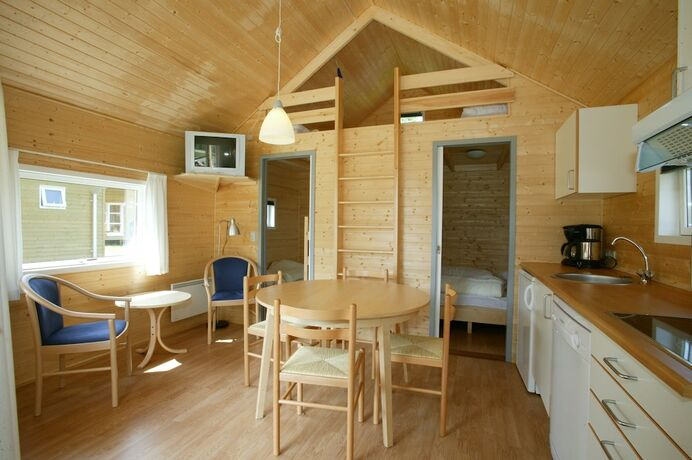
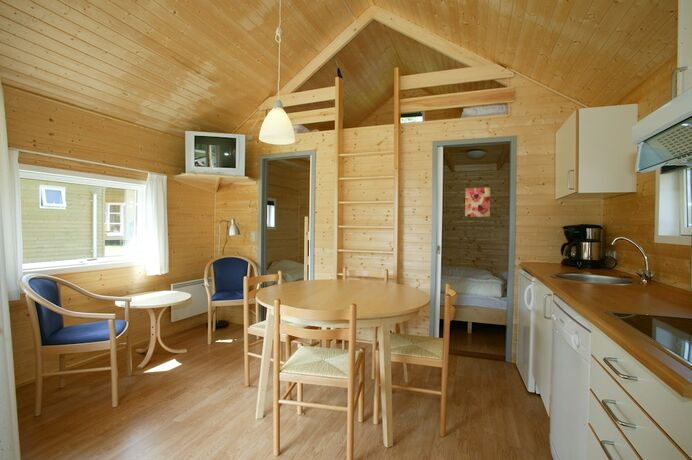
+ wall art (477, 202)
